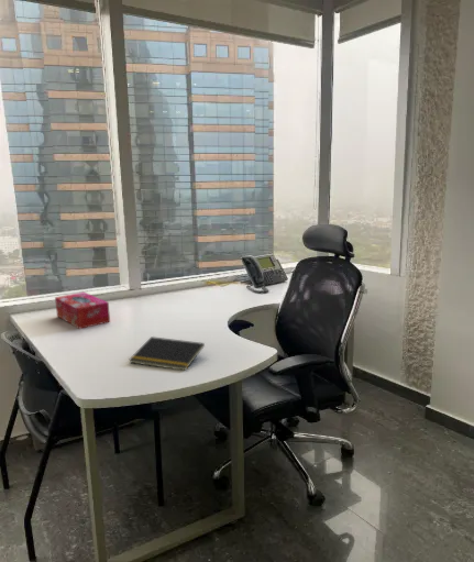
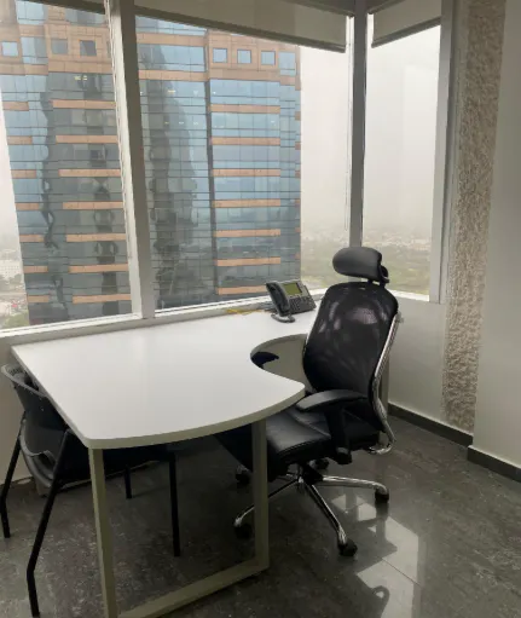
- notepad (167, 352)
- tissue box (81, 309)
